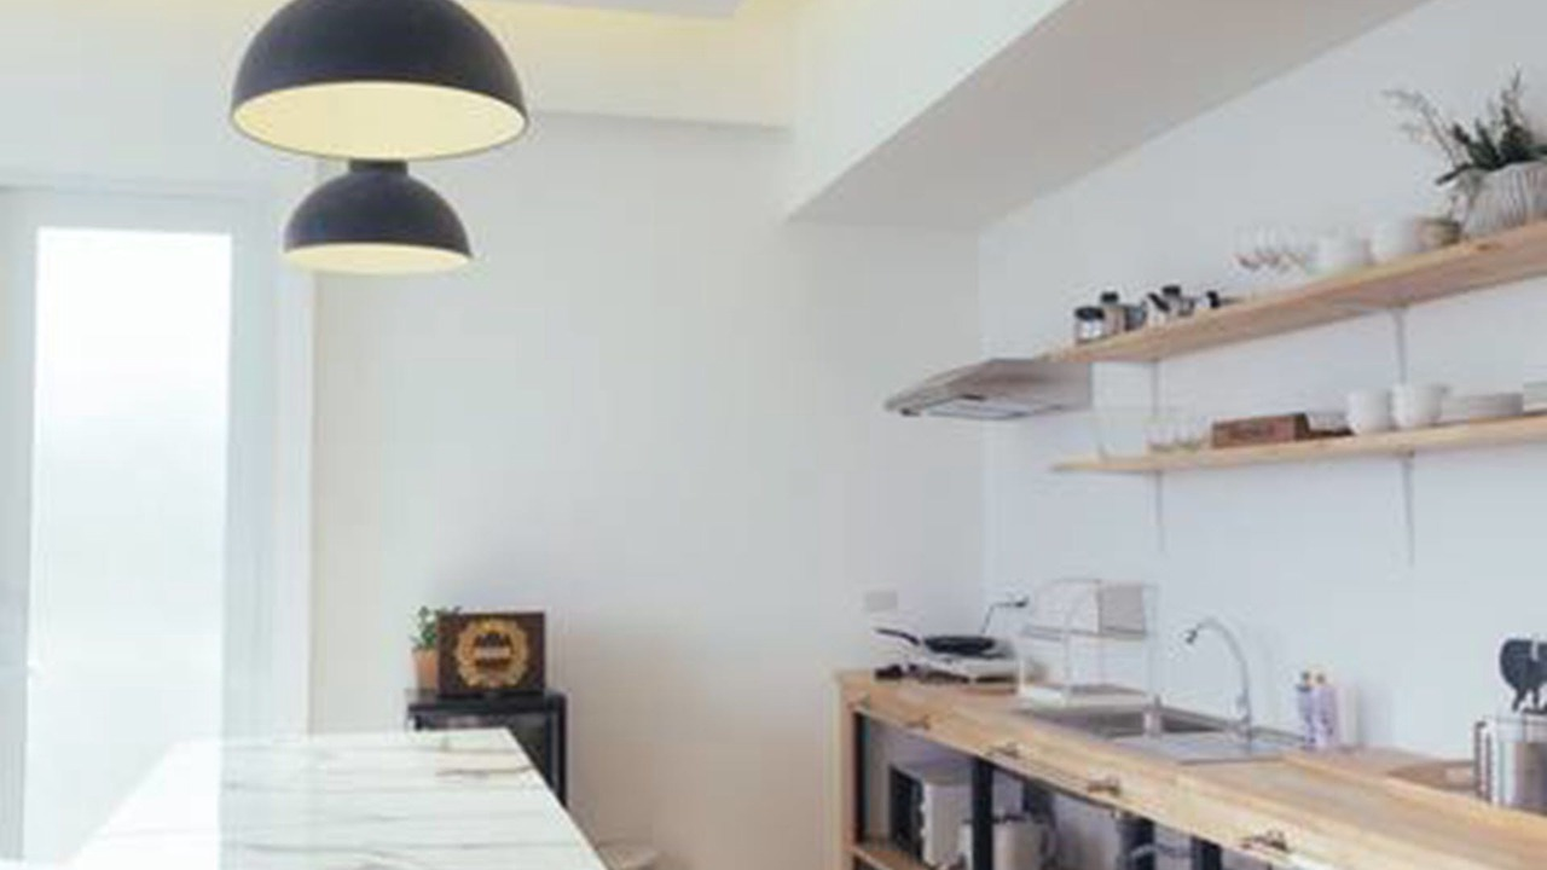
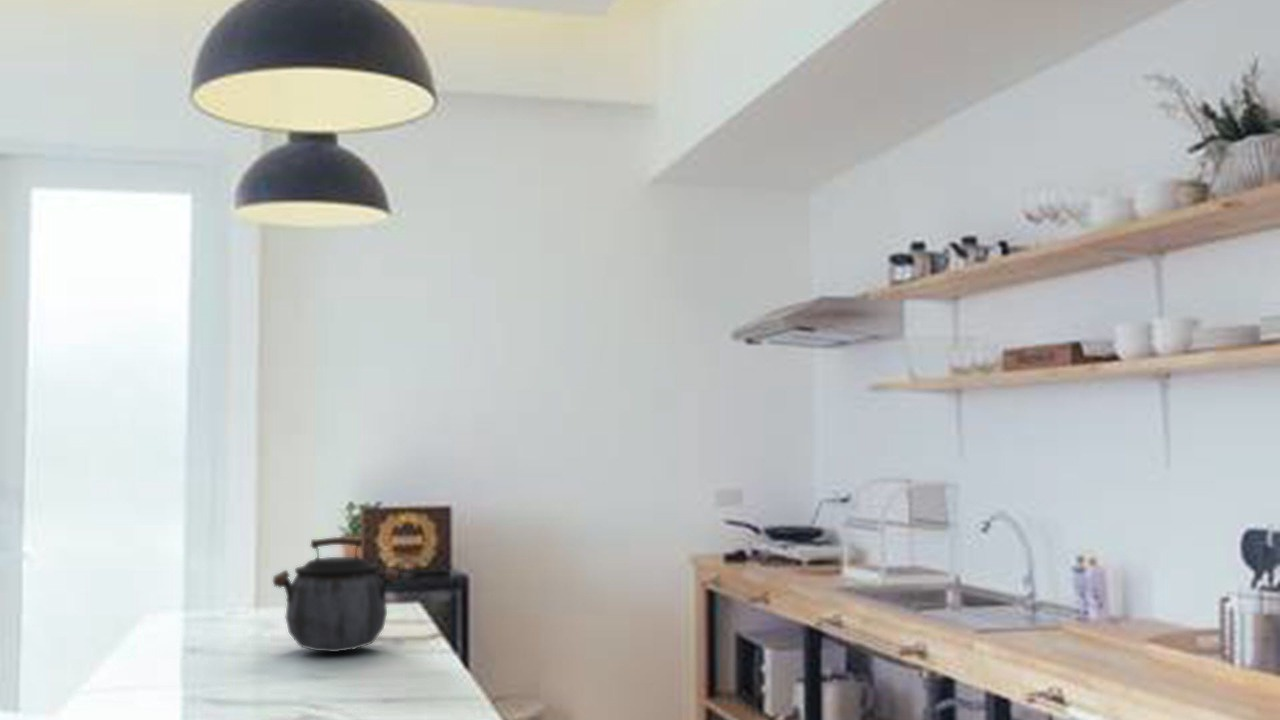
+ kettle (336, 593)
